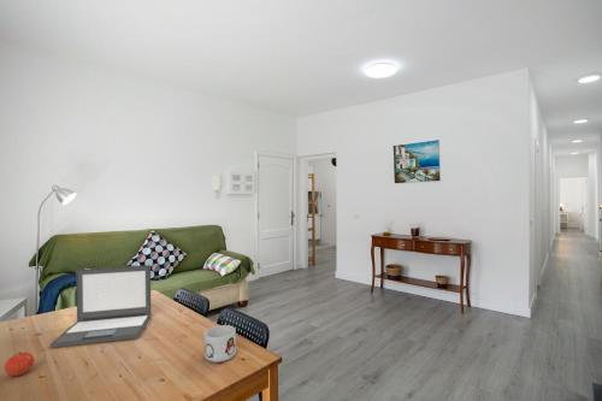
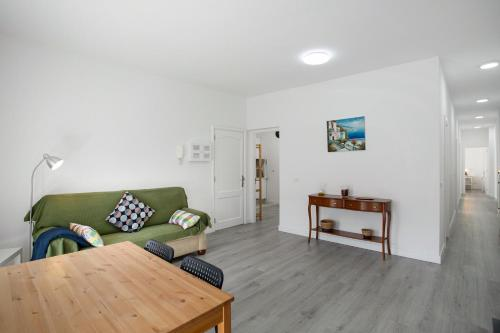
- apple (19, 362)
- mug (222, 341)
- laptop (106, 301)
